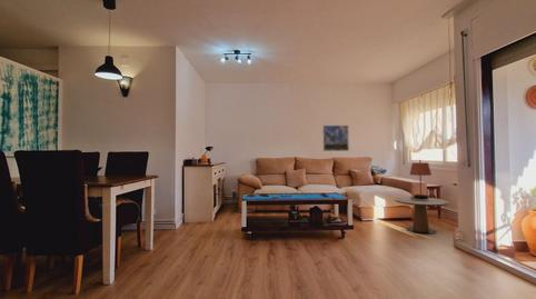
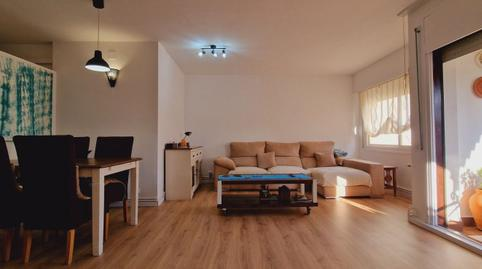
- side table (420, 215)
- table lamp (420, 179)
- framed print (335, 138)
